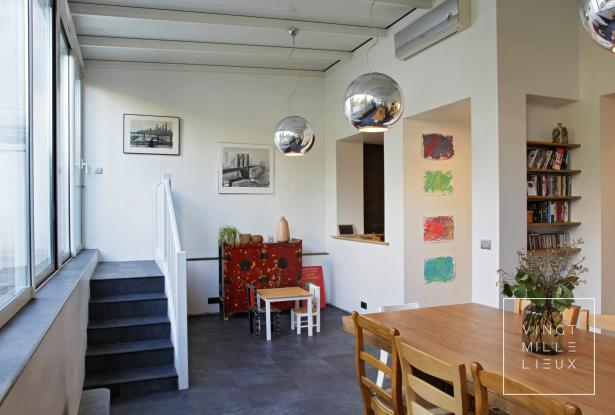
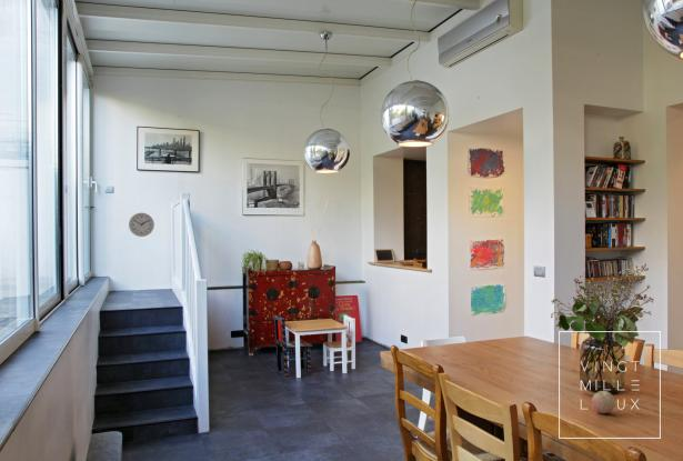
+ fruit (603, 402)
+ wall clock (141, 224)
